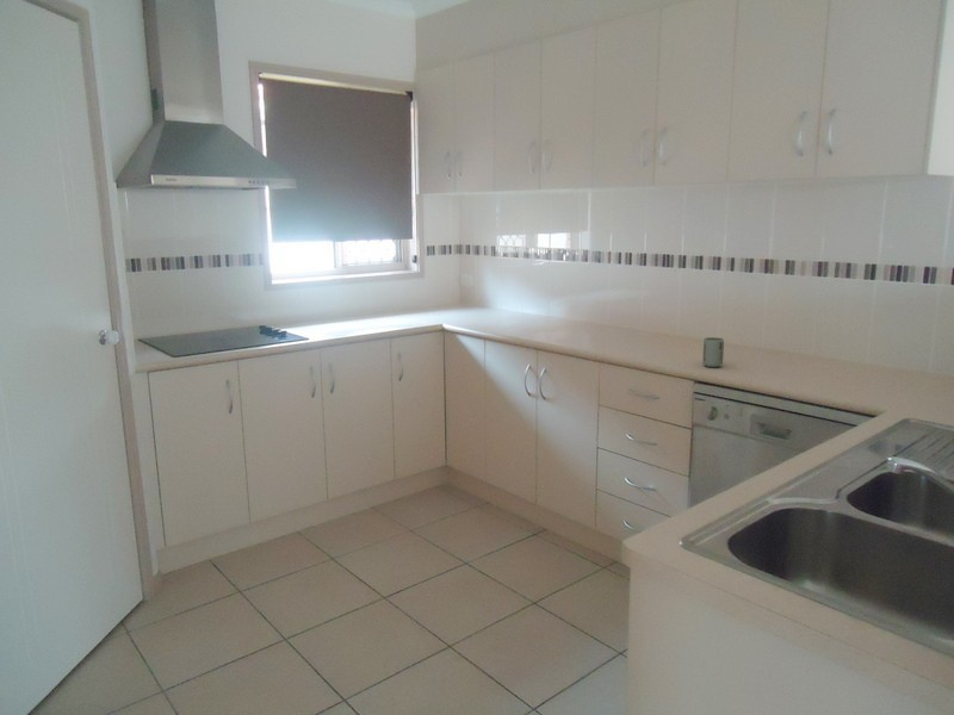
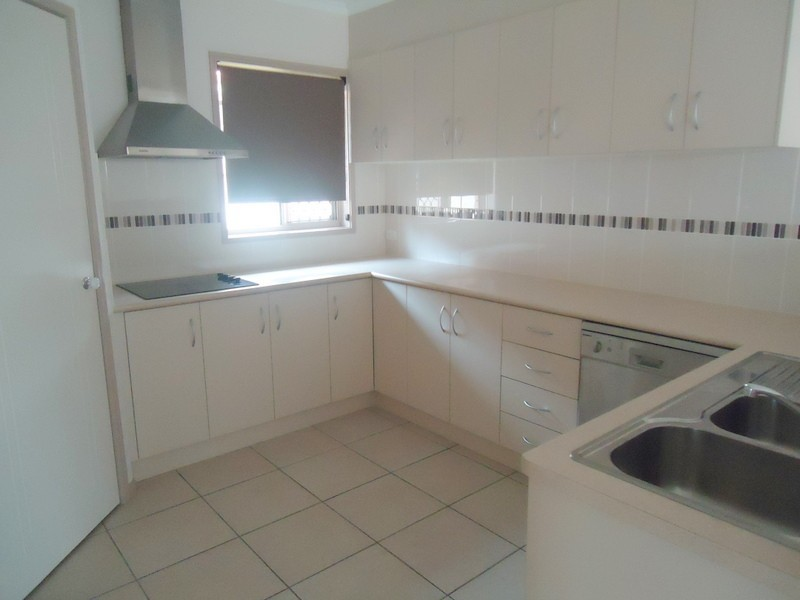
- cup (713, 352)
